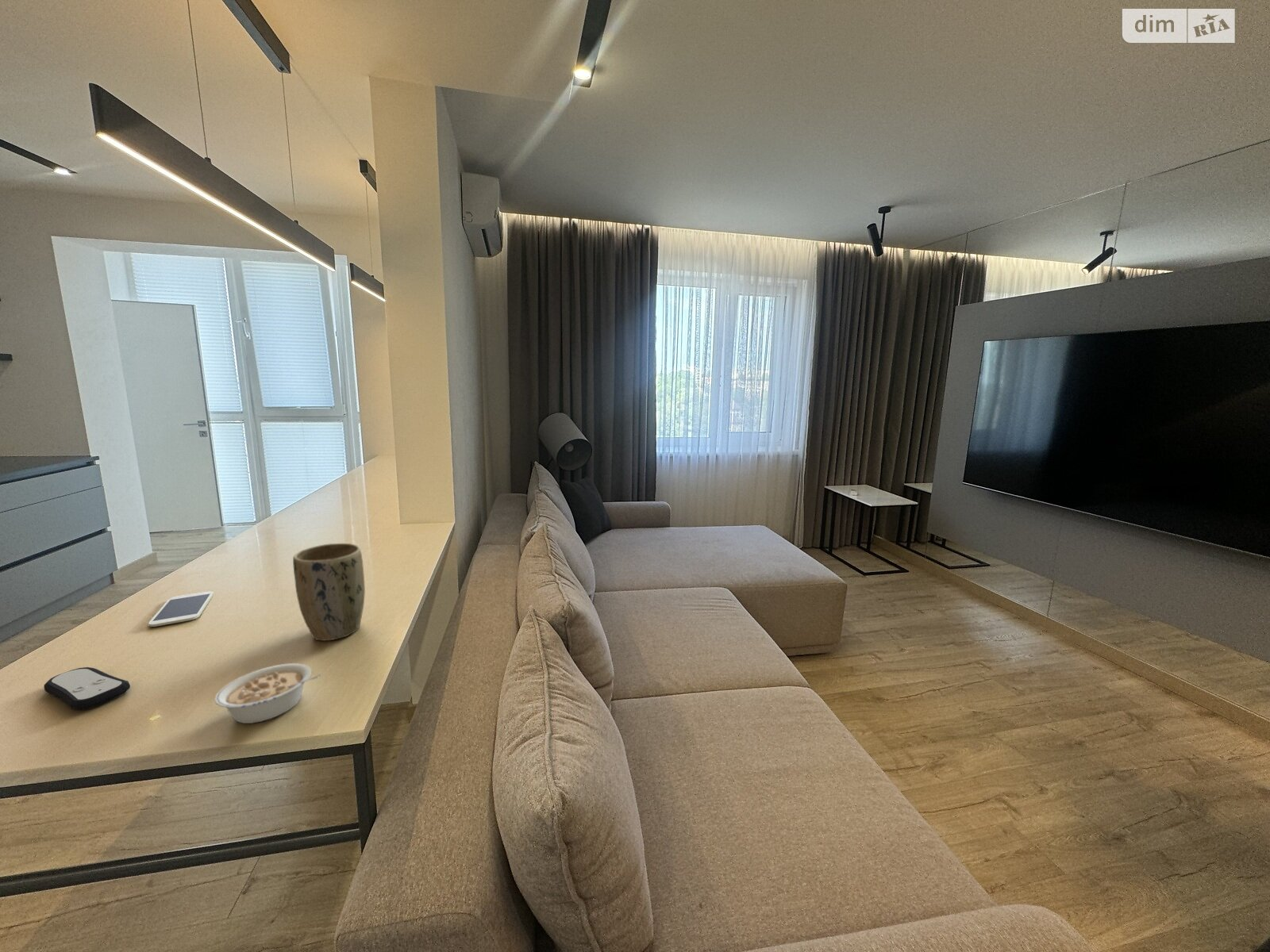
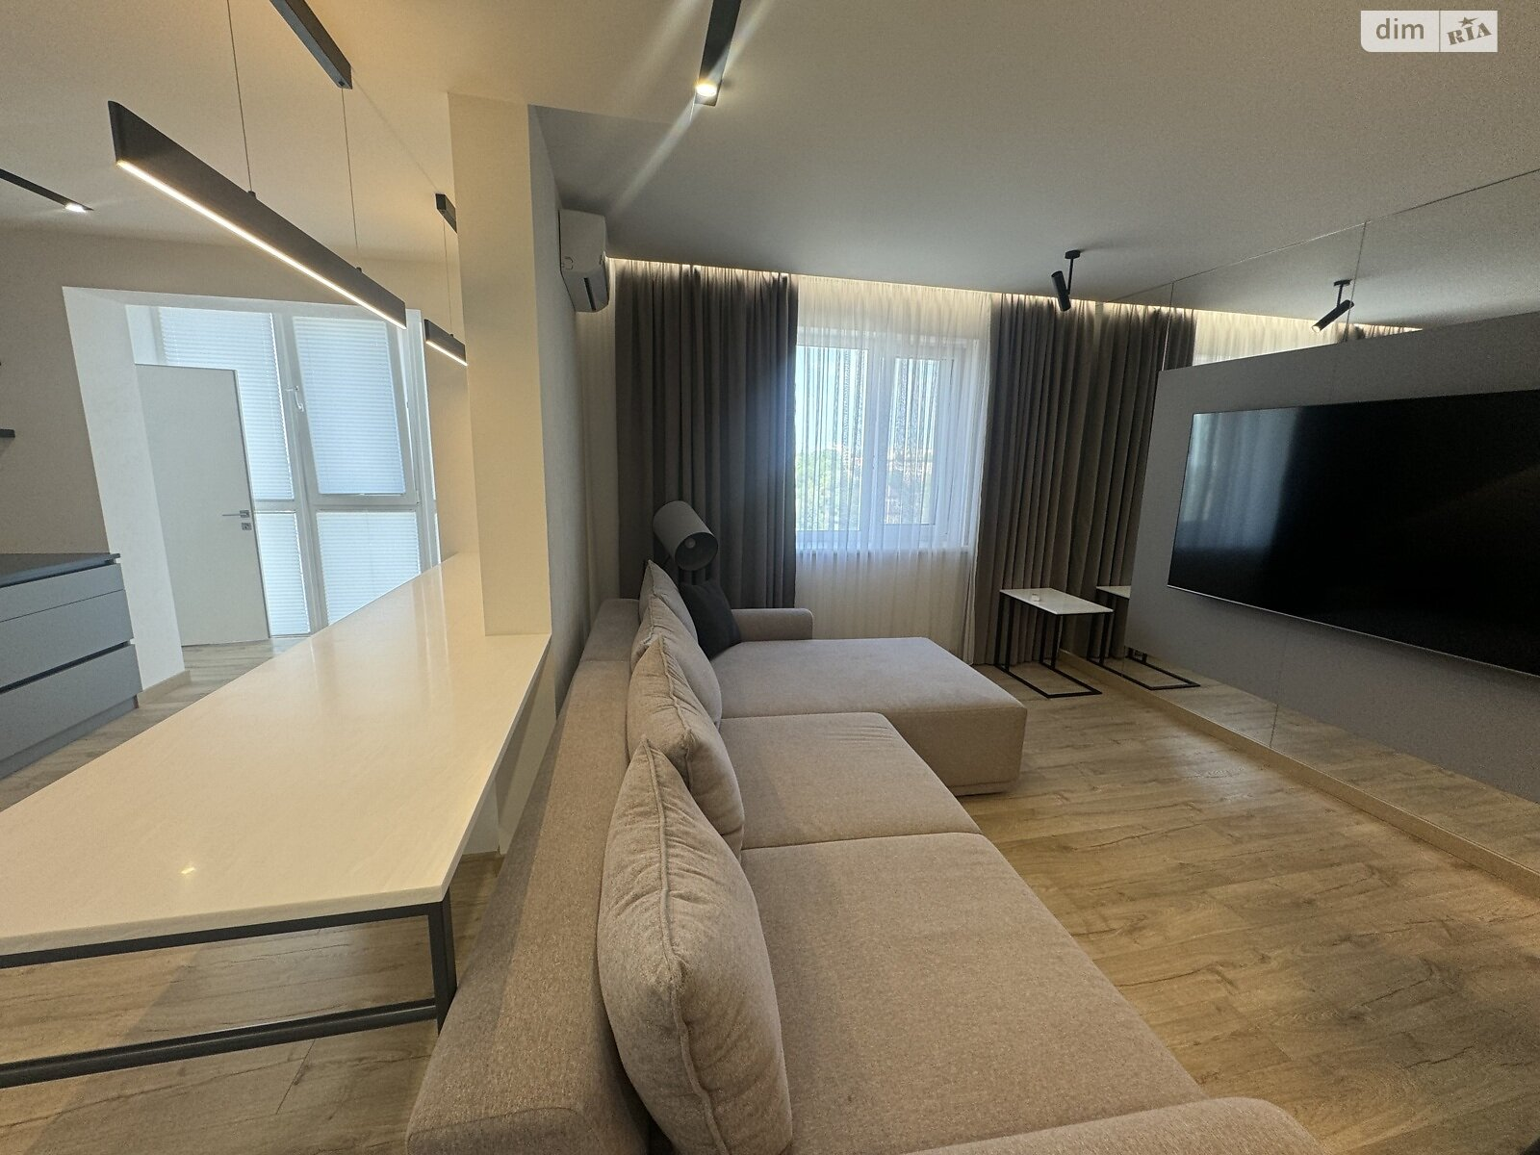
- remote control (85, 686)
- plant pot (332, 592)
- legume (270, 692)
- smartphone (183, 607)
